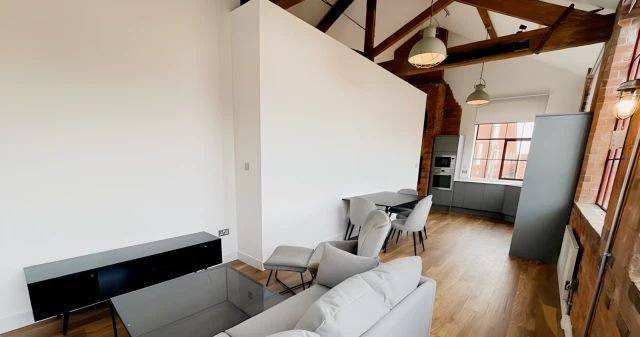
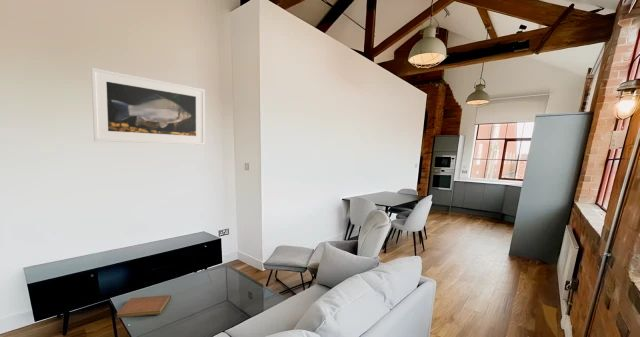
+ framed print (156, 112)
+ notebook (145, 305)
